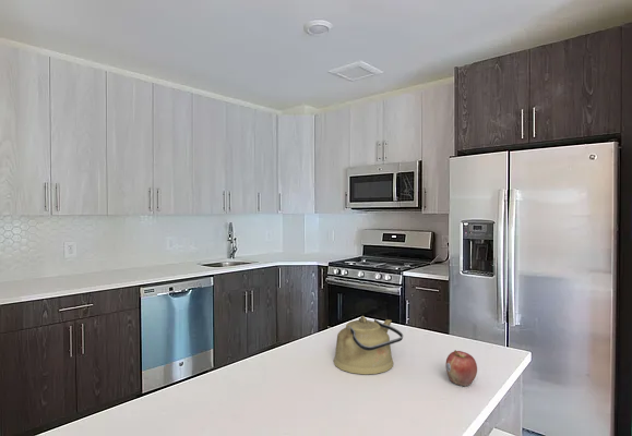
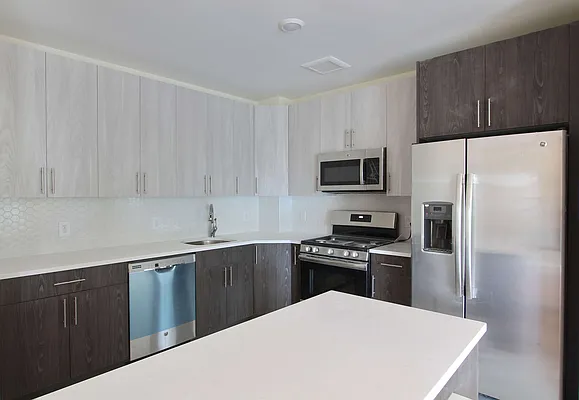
- kettle (368, 338)
- fruit (461, 366)
